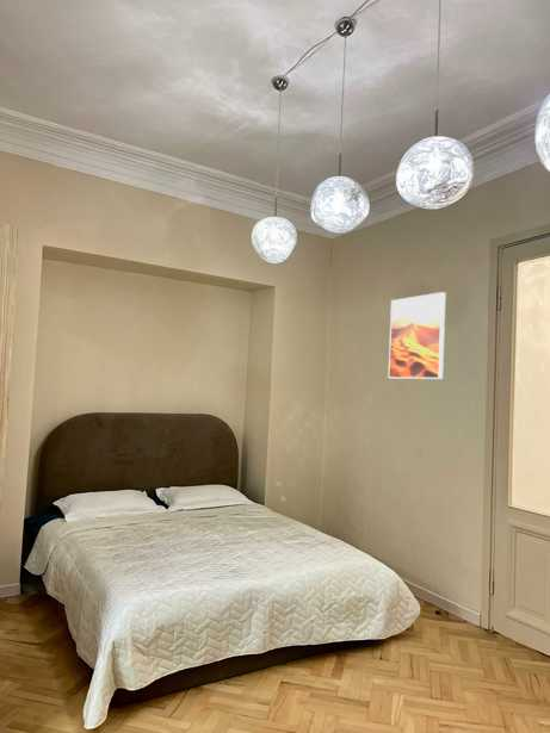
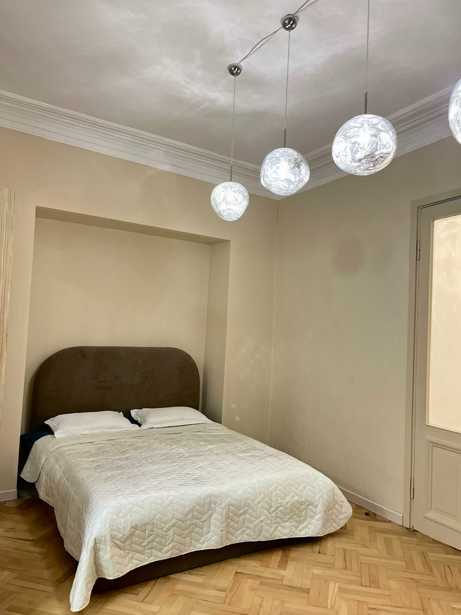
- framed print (415, 337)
